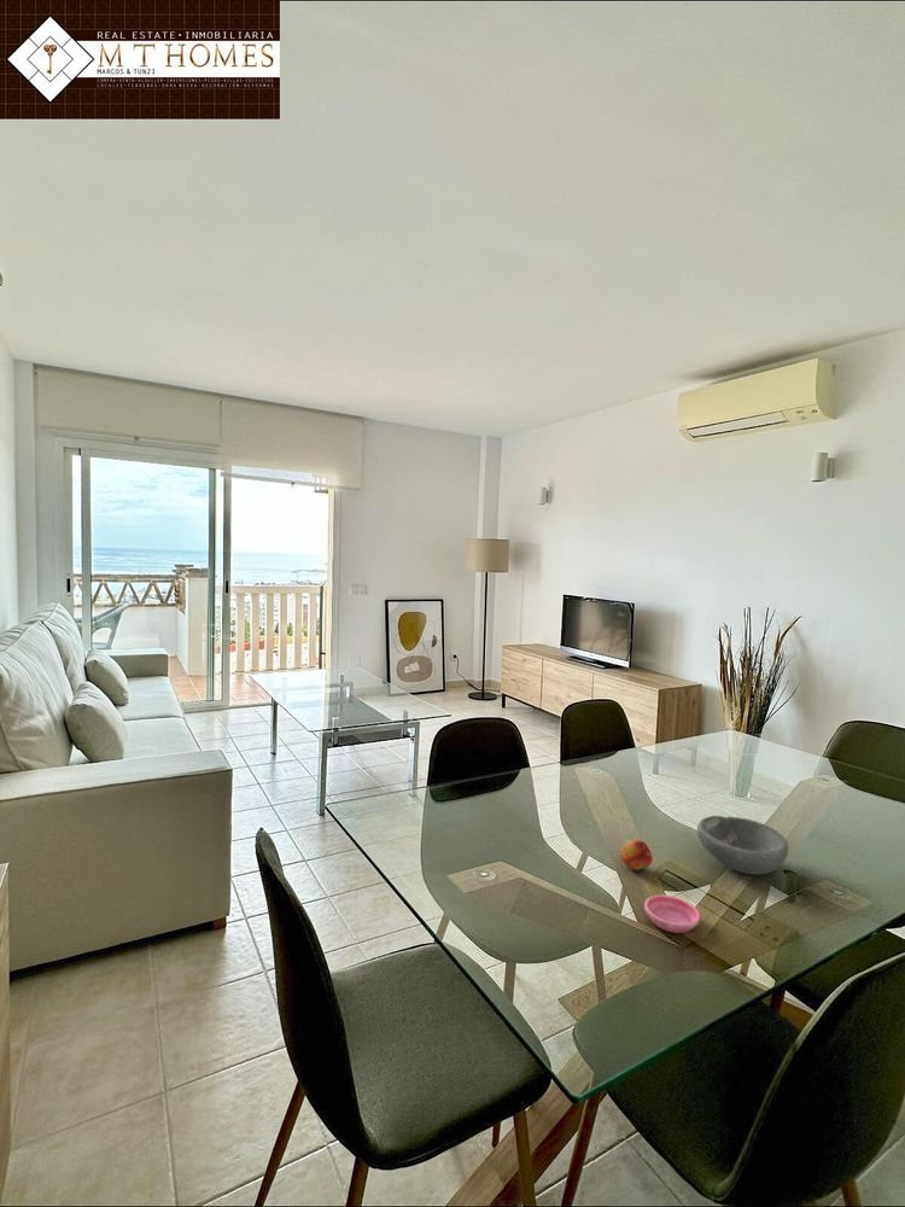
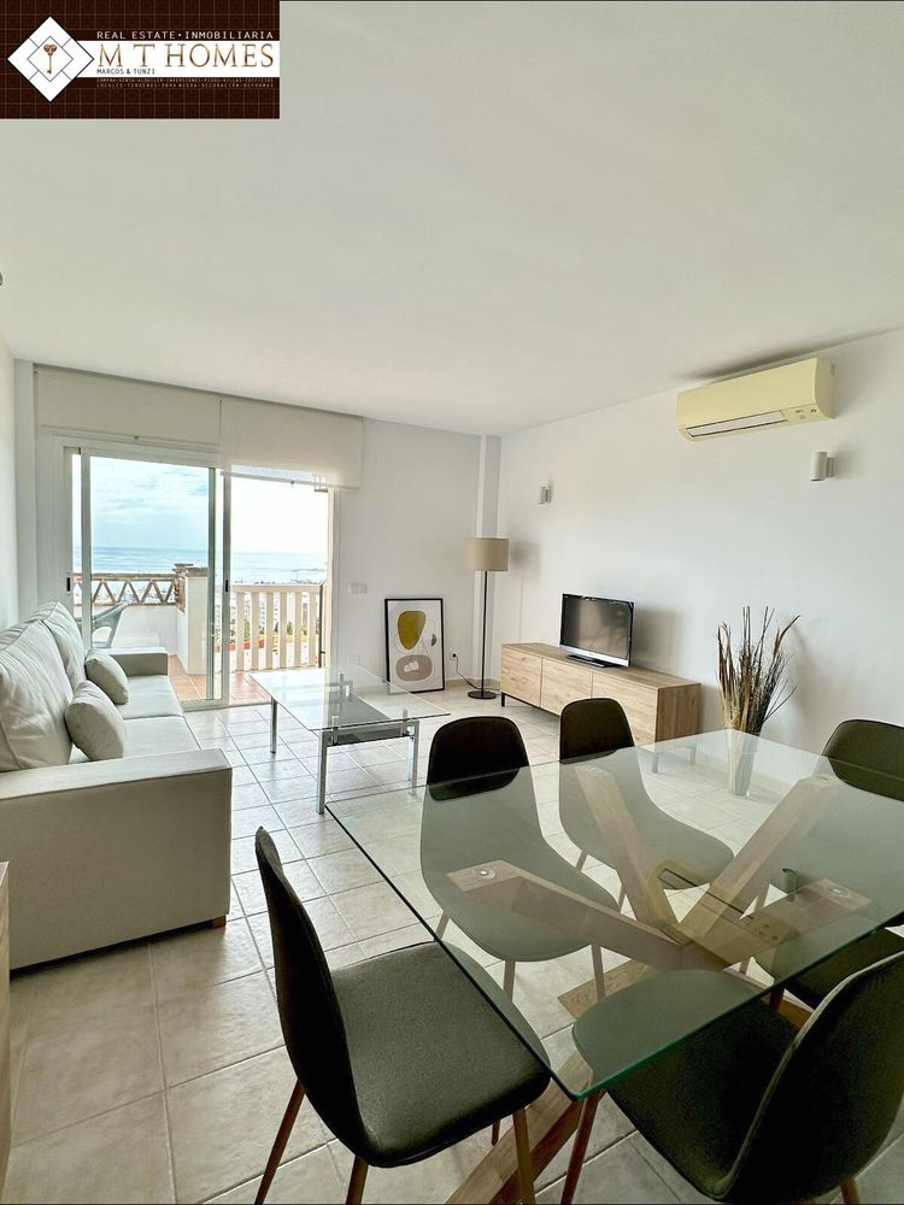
- bowl (741, 849)
- saucer (671, 915)
- fruit (635, 855)
